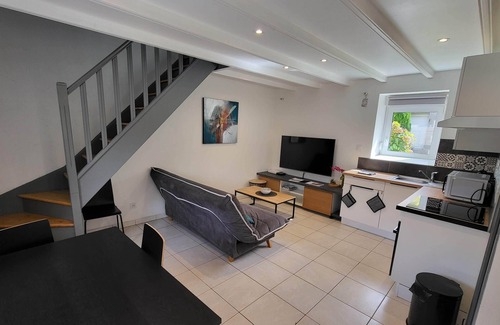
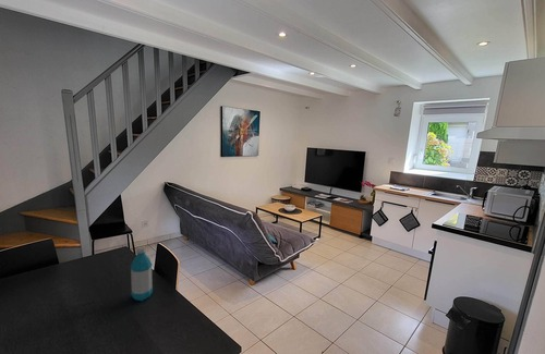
+ water bottle (141, 272)
